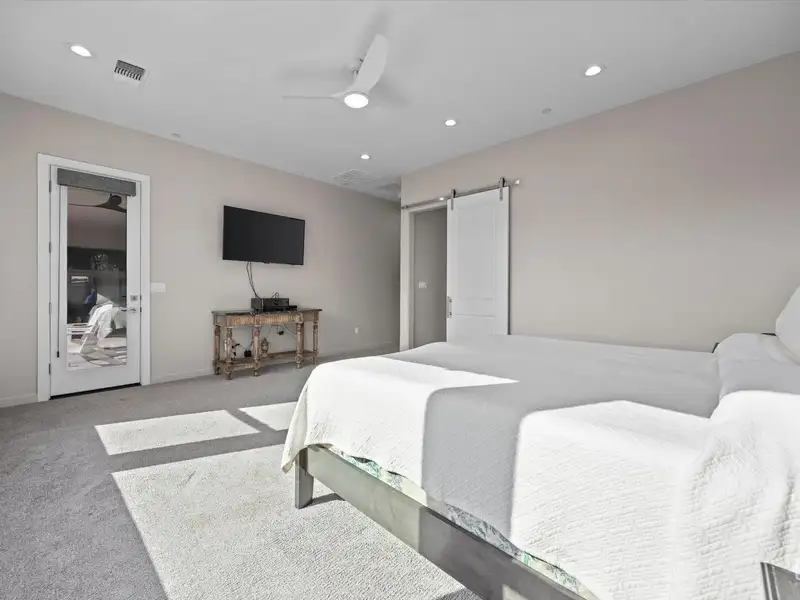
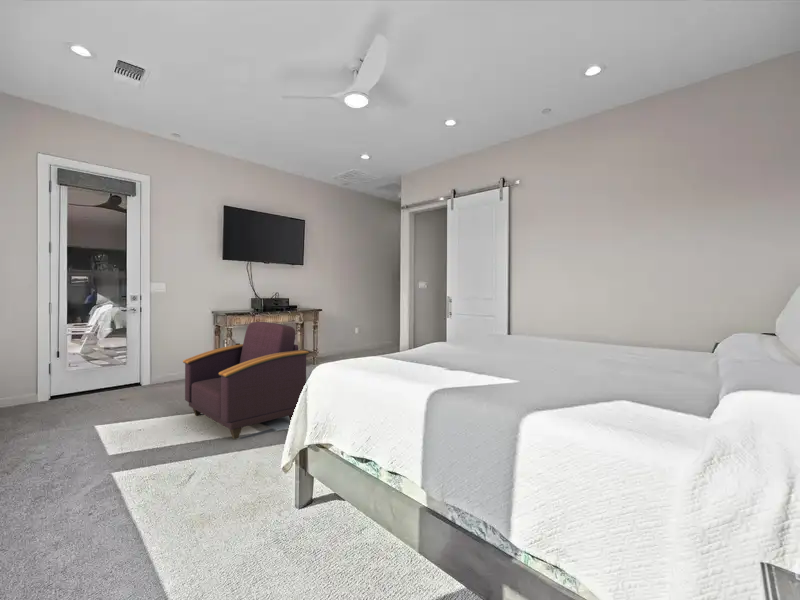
+ armchair (244, 370)
